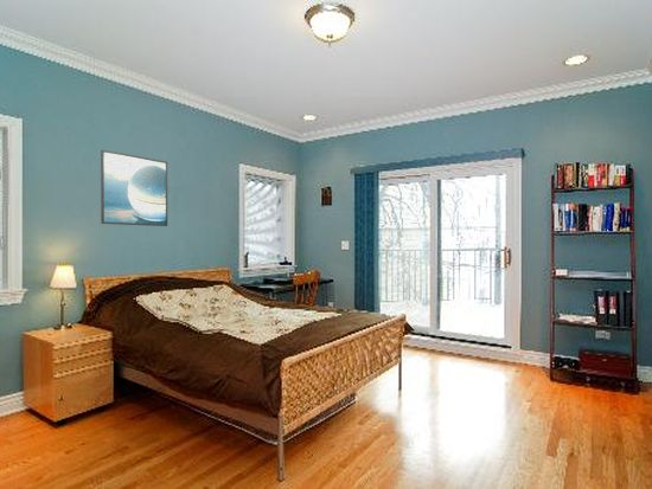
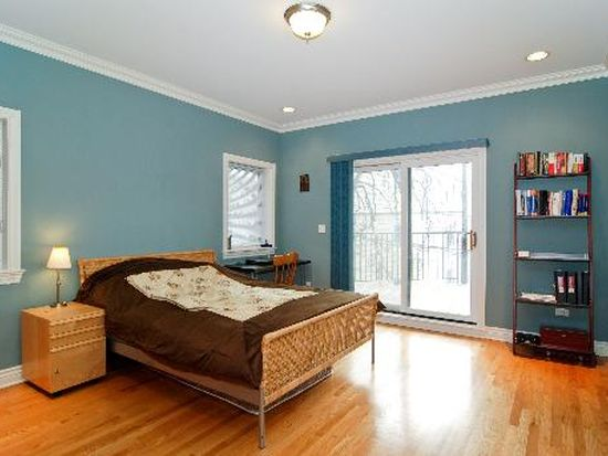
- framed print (136, 191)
